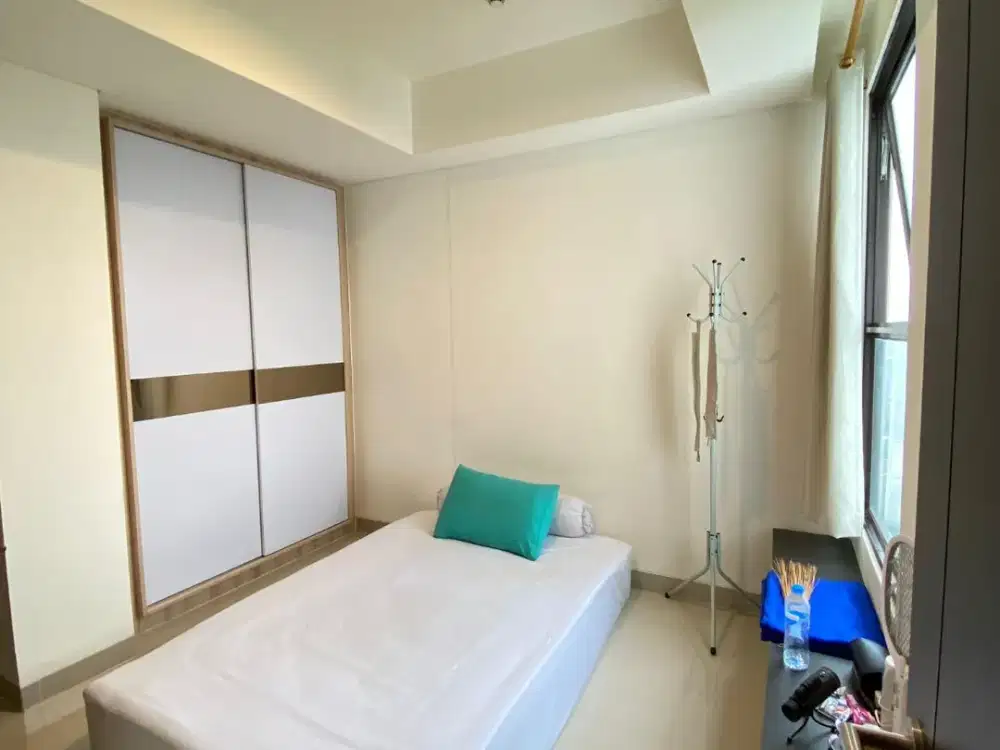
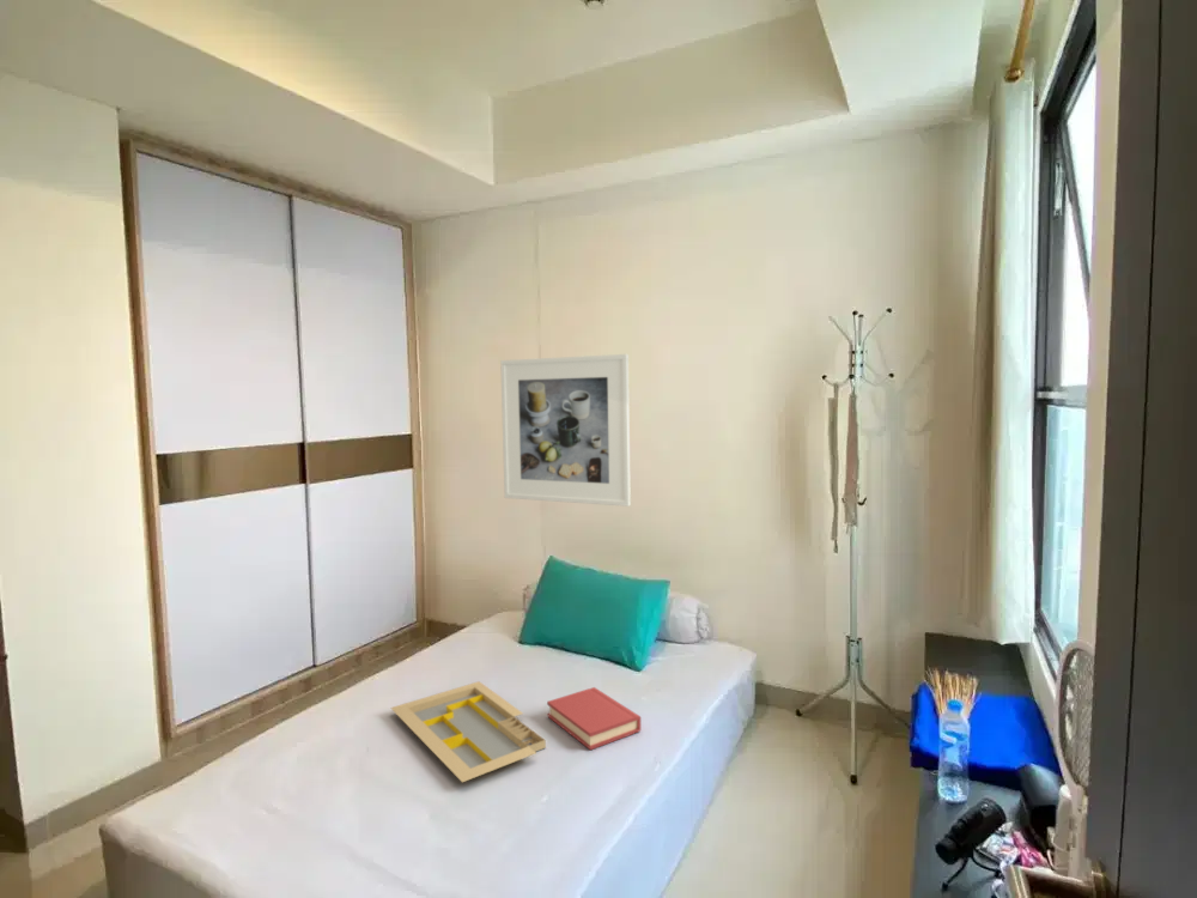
+ serving tray (472, 727)
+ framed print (563, 430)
+ hardback book (593, 716)
